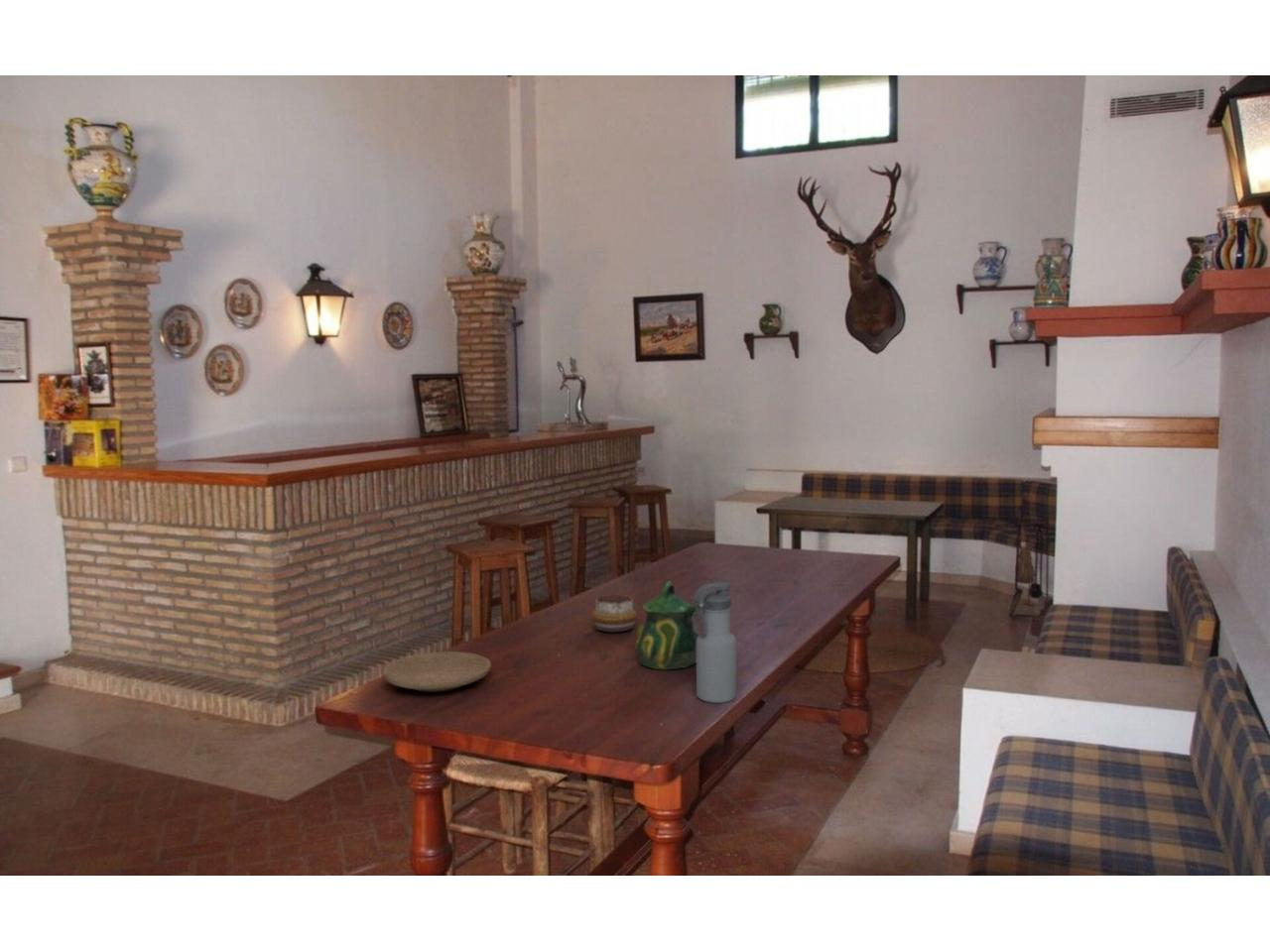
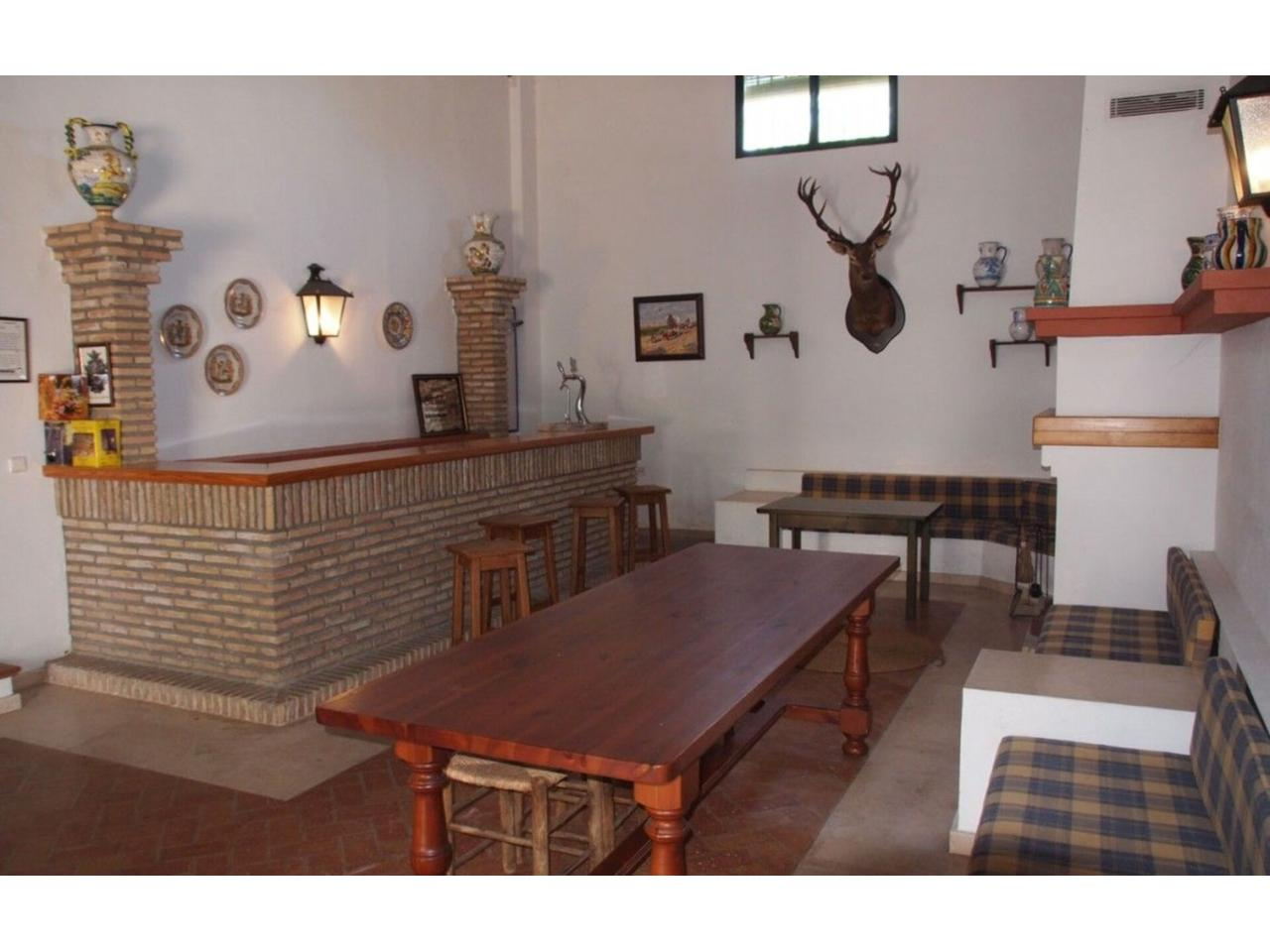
- decorative bowl (614, 613)
- ceramic pitcher (678, 622)
- water bottle (715, 641)
- plate (438, 674)
